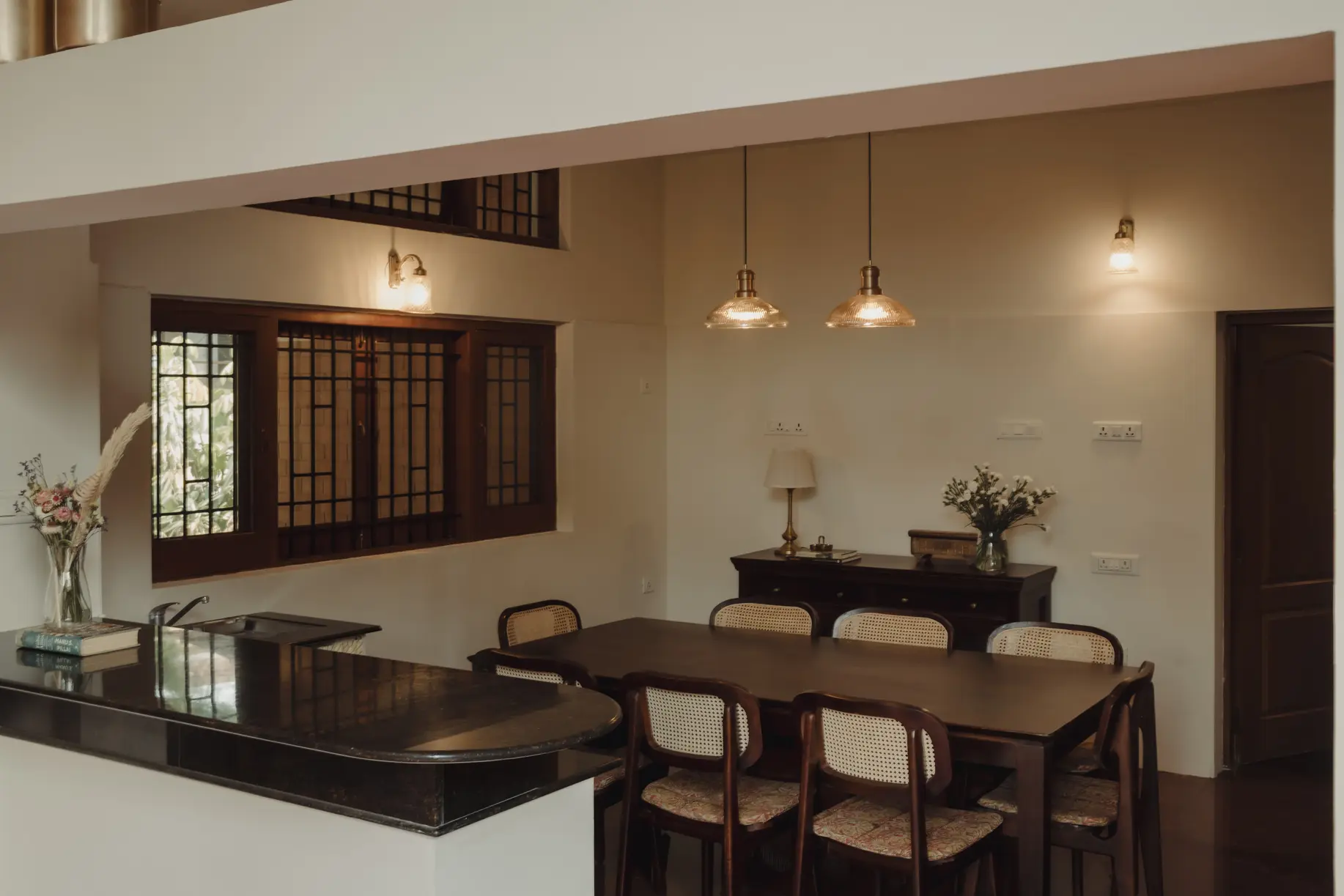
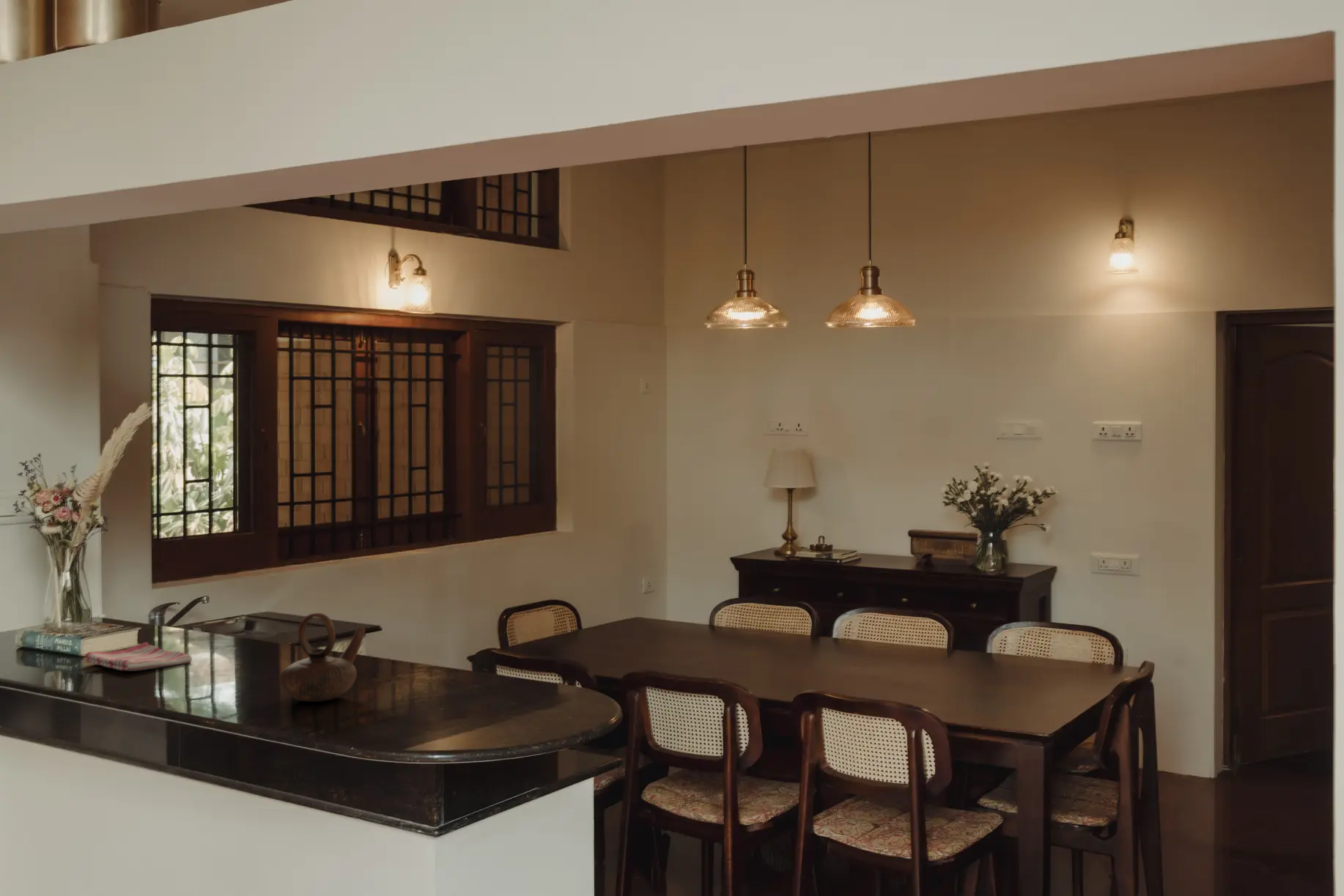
+ teapot (327, 654)
+ dish towel (138, 656)
